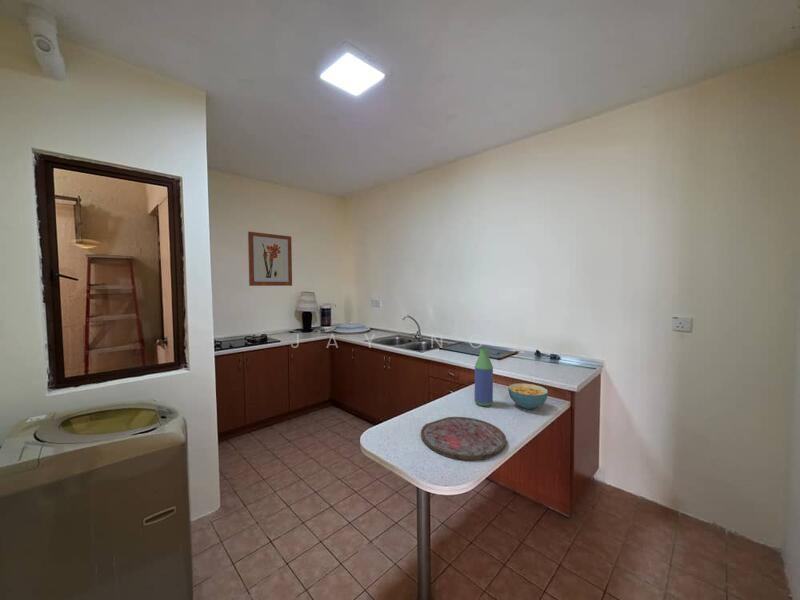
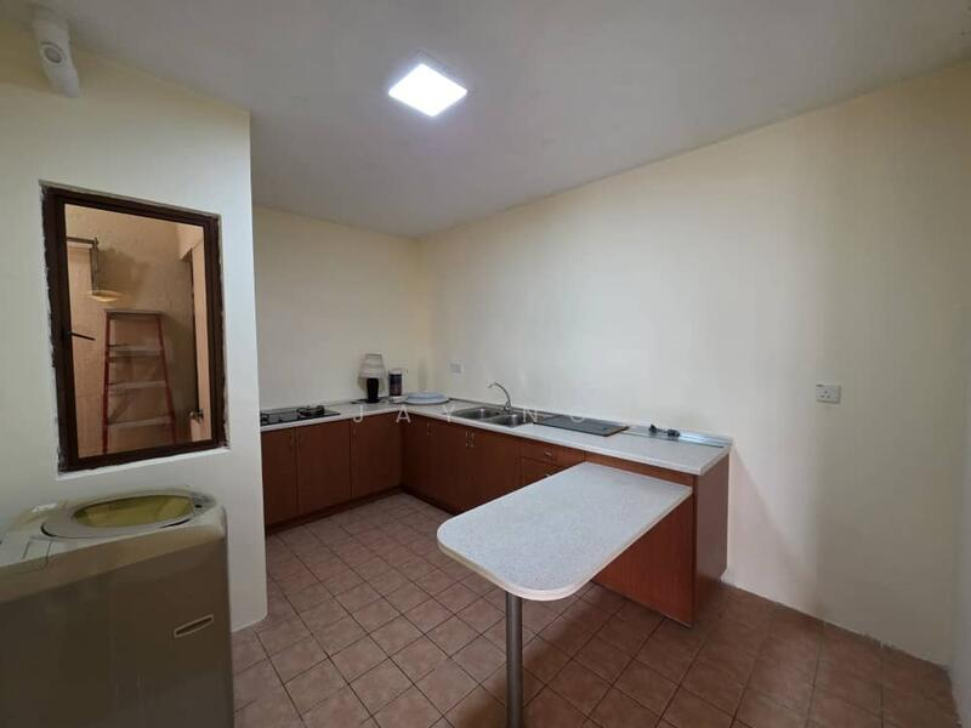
- cereal bowl (527, 398)
- cutting board (462, 435)
- bottle (483, 376)
- wall art (271, 260)
